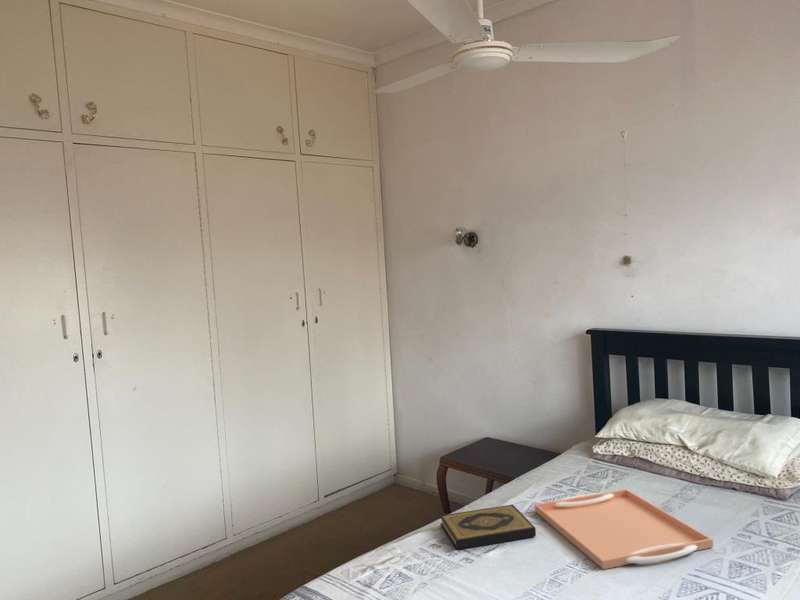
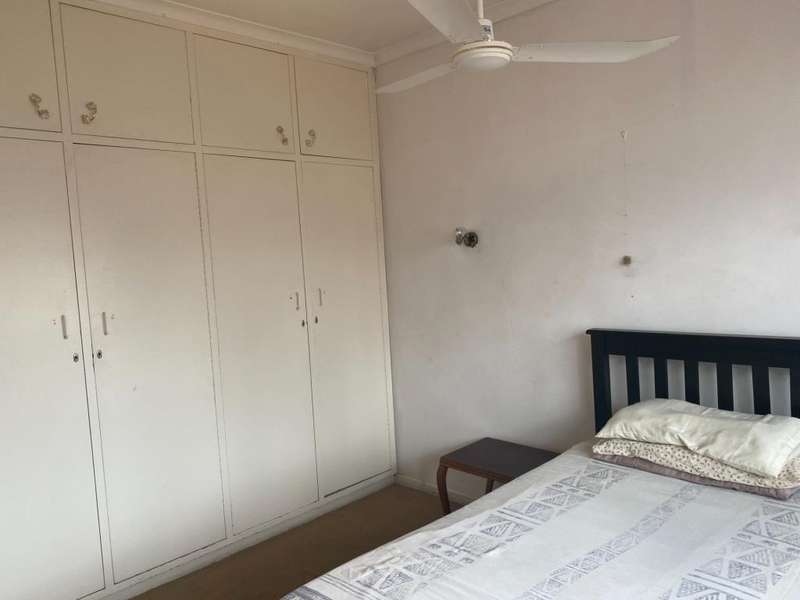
- serving tray (616, 524)
- hardback book (486, 525)
